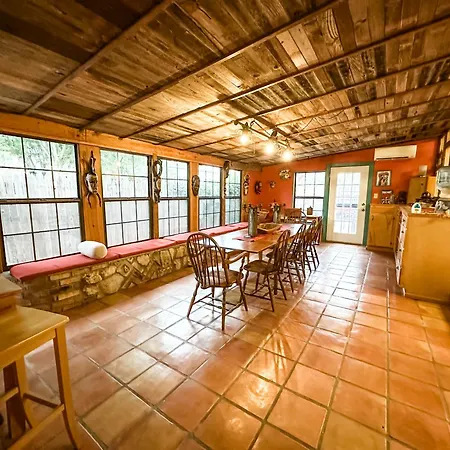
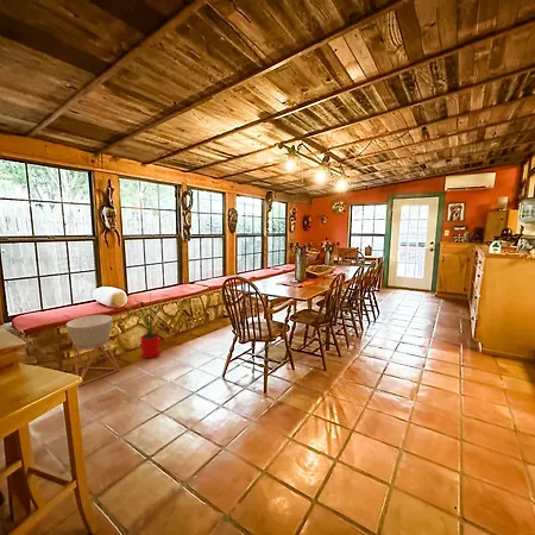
+ planter (92, 347)
+ house plant (147, 323)
